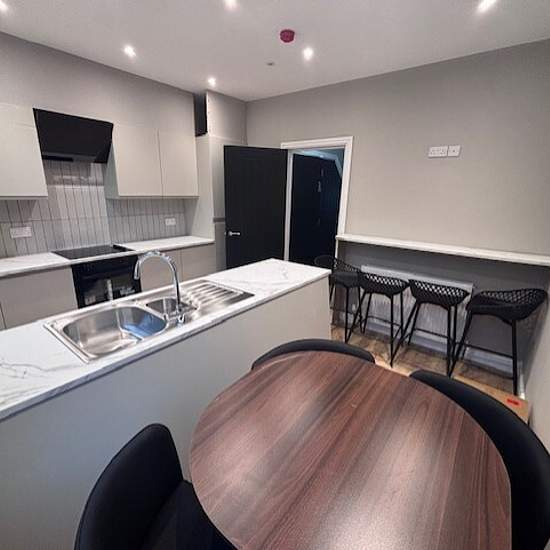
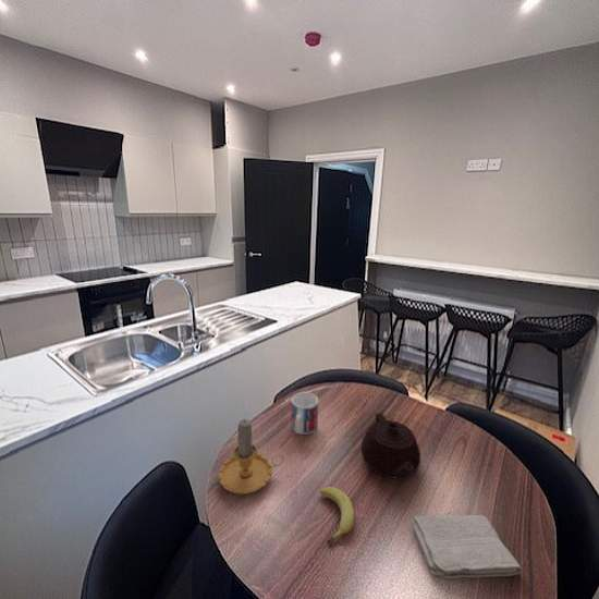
+ mug (304, 415)
+ teapot (391, 447)
+ washcloth (461, 542)
+ fruit (340, 509)
+ candle (252, 448)
